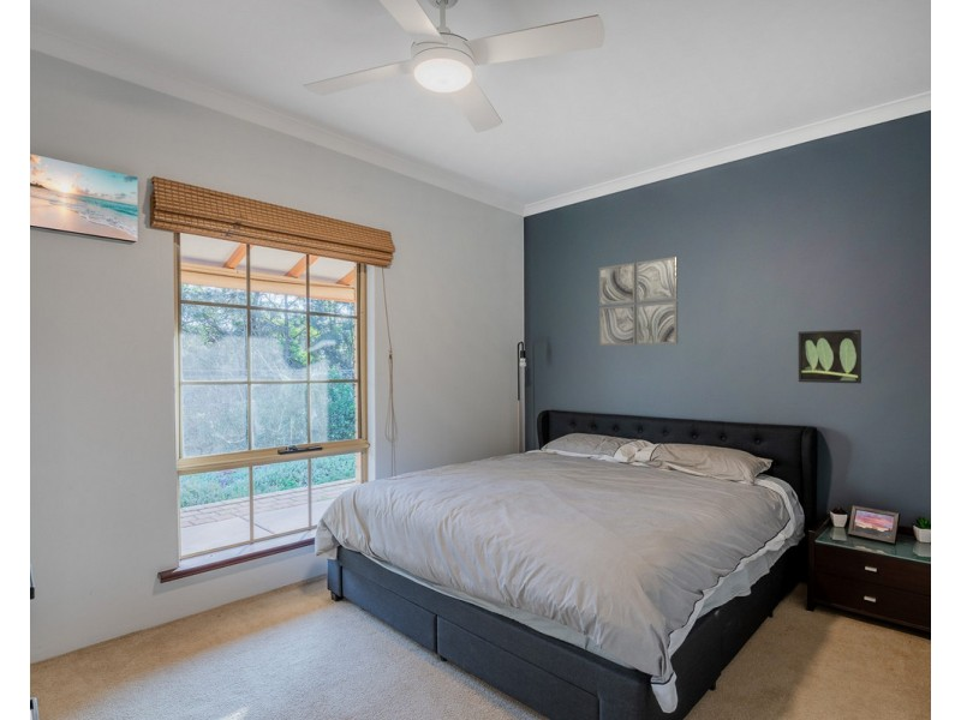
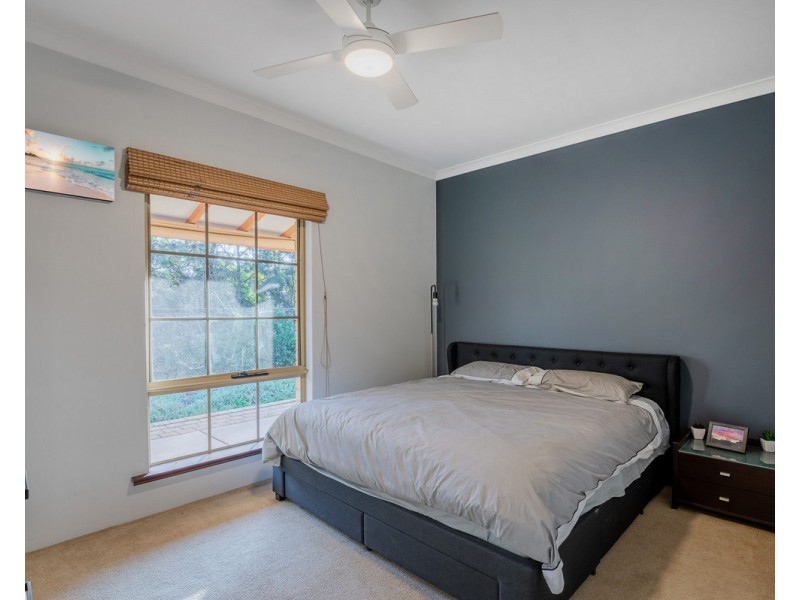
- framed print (828, 356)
- wall art (635, 305)
